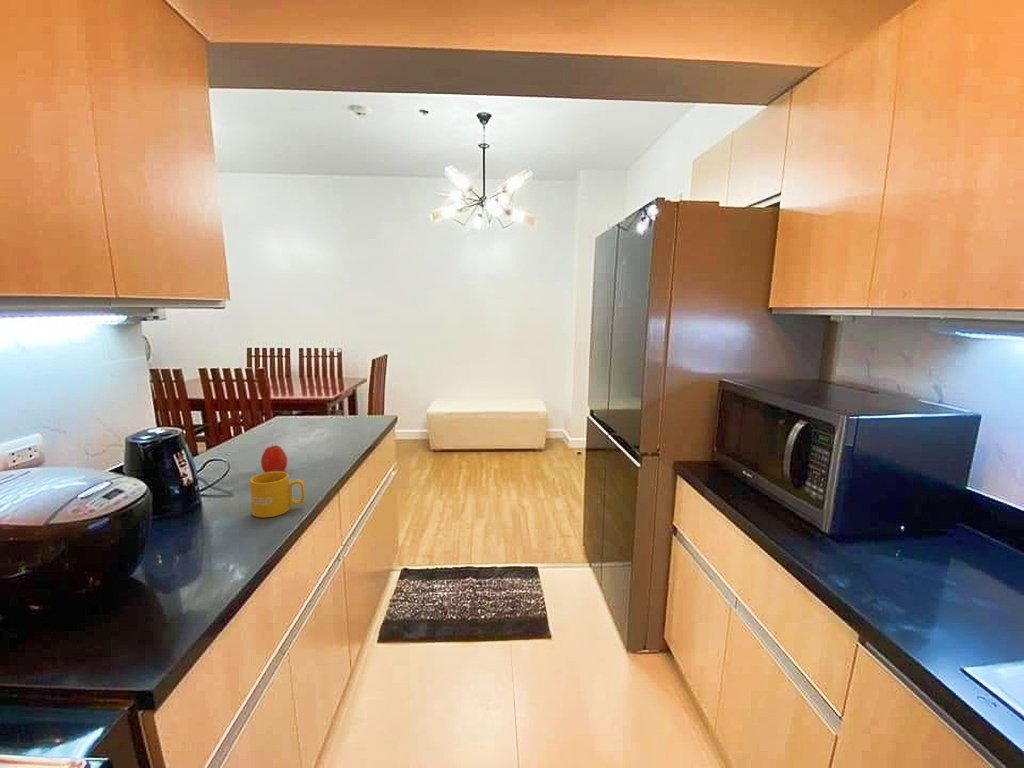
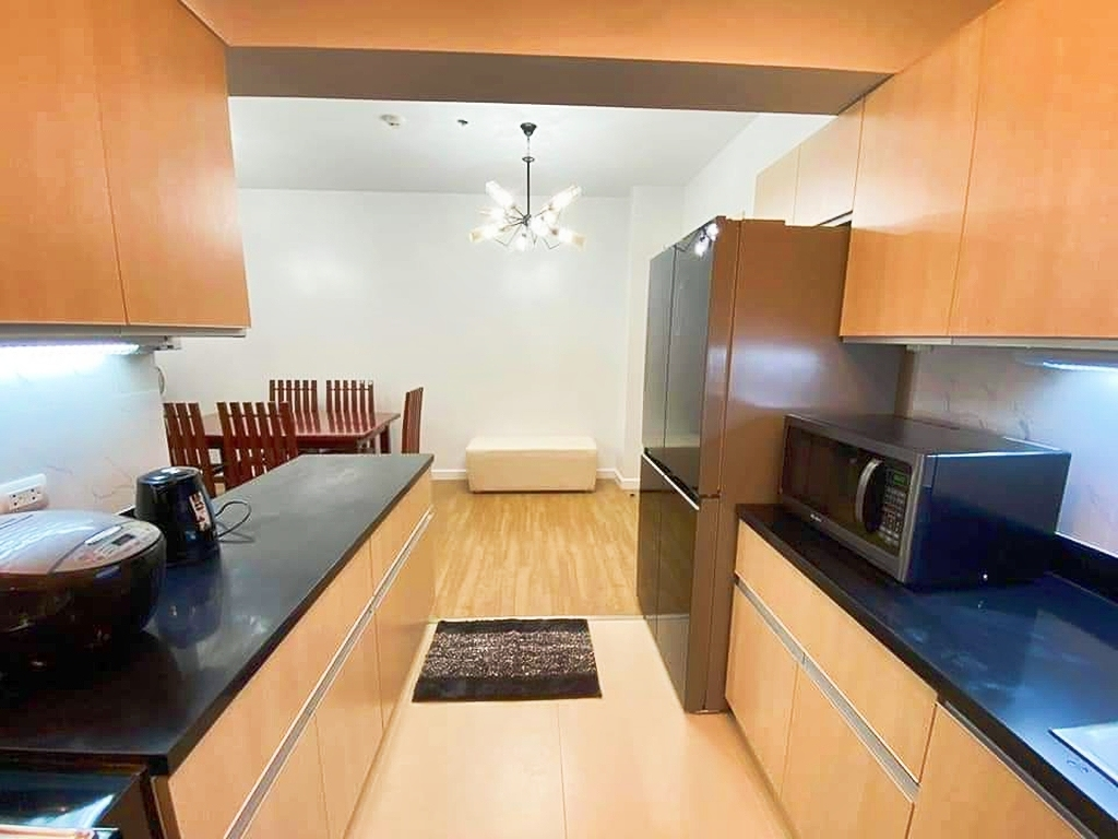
- apple (274, 459)
- mug (278, 493)
